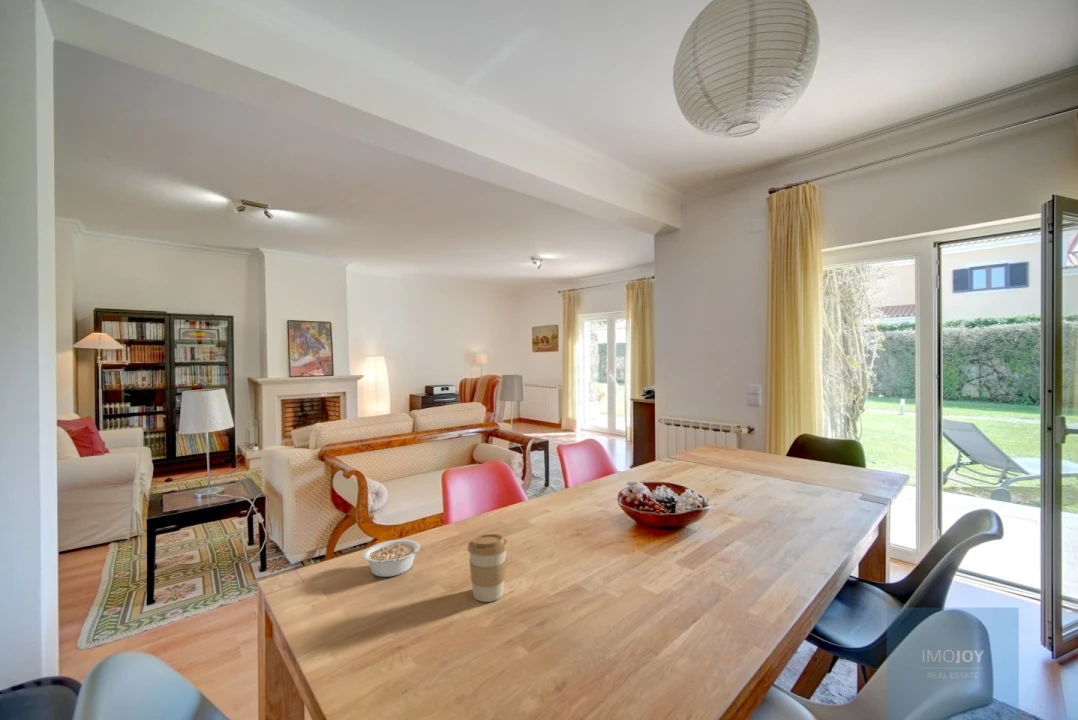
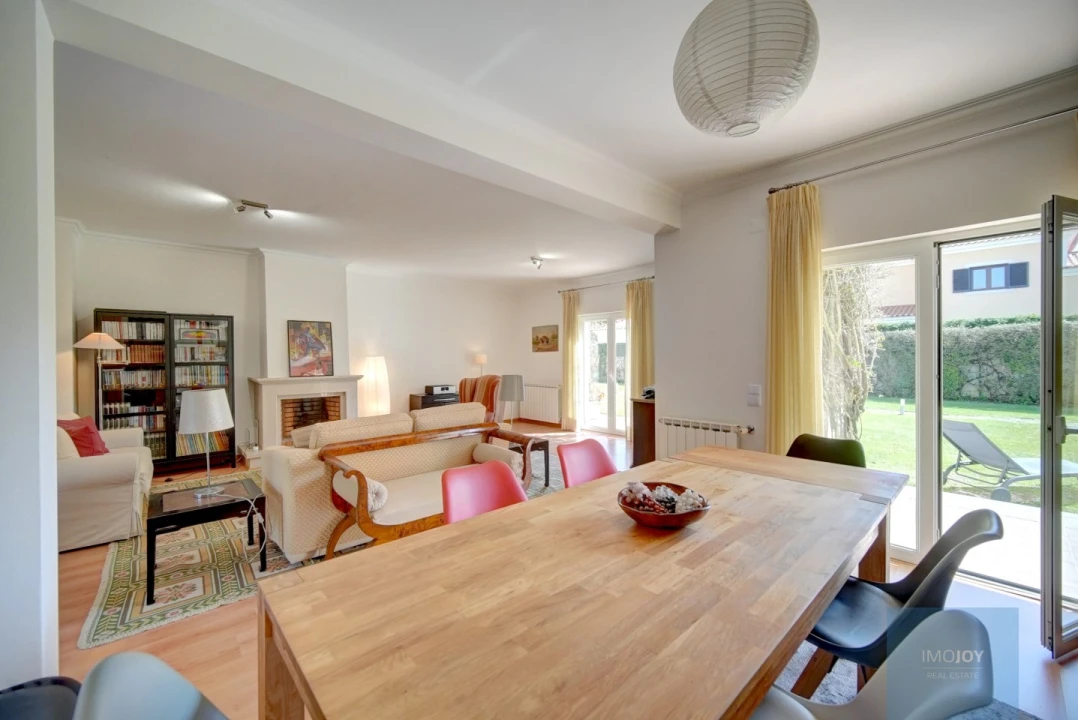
- coffee cup (488, 565)
- legume (394, 556)
